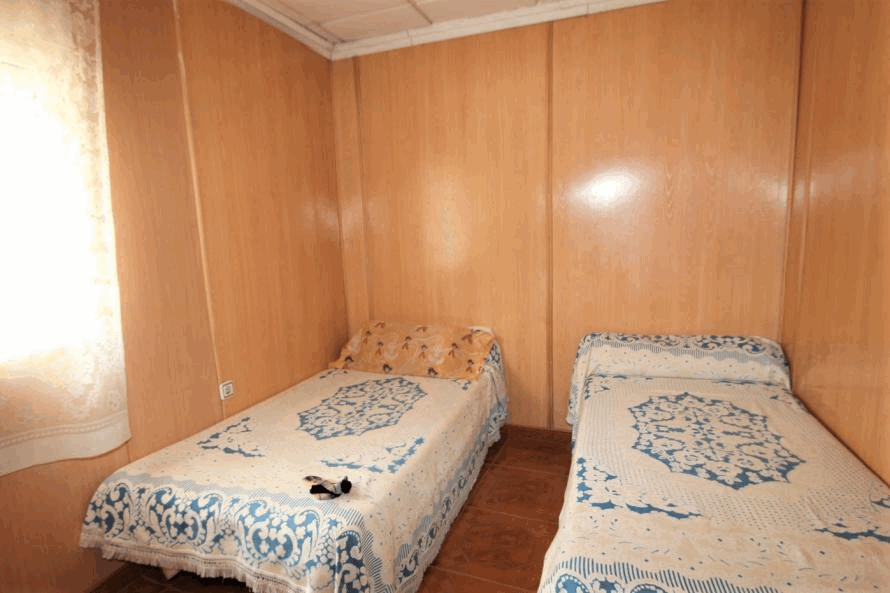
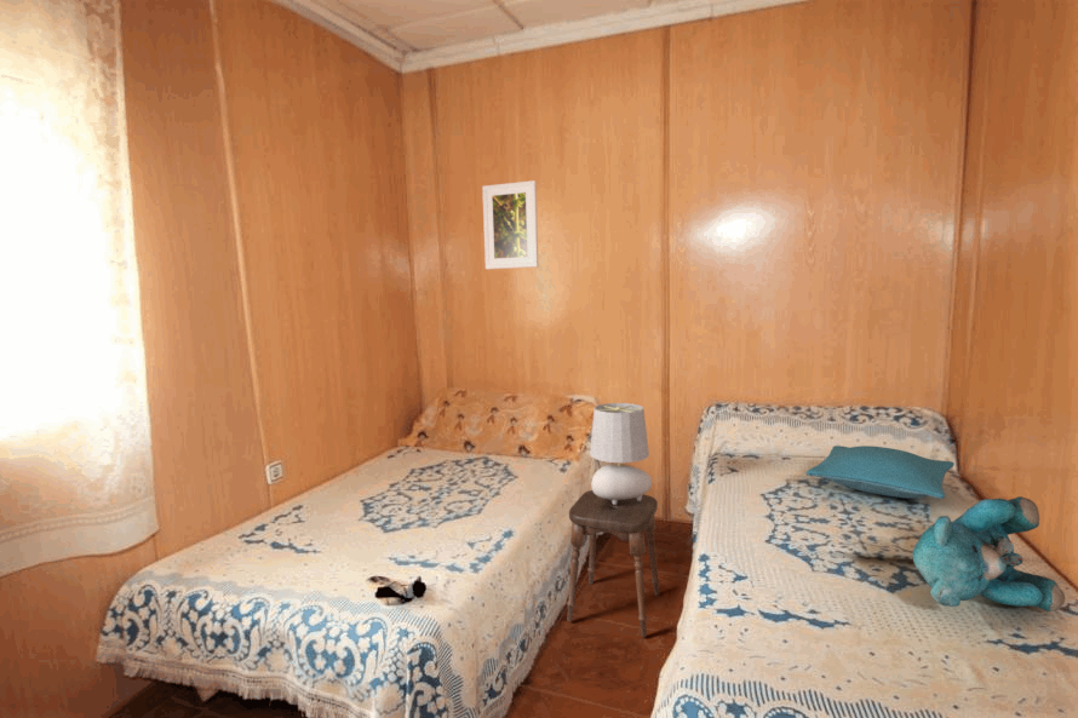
+ table lamp (620, 454)
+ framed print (510, 225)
+ pillow (881, 470)
+ teddy bear (967, 547)
+ stool (630, 553)
